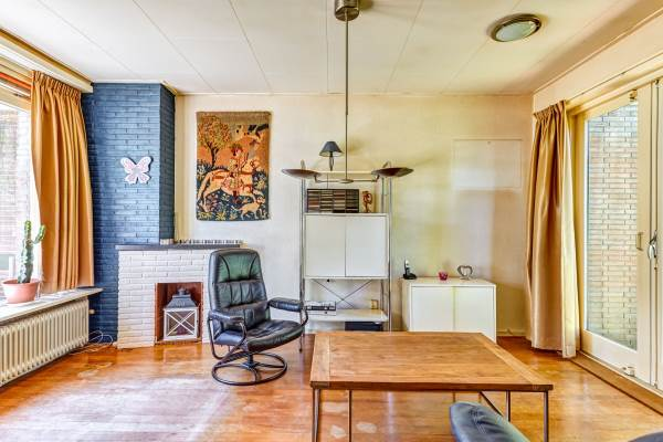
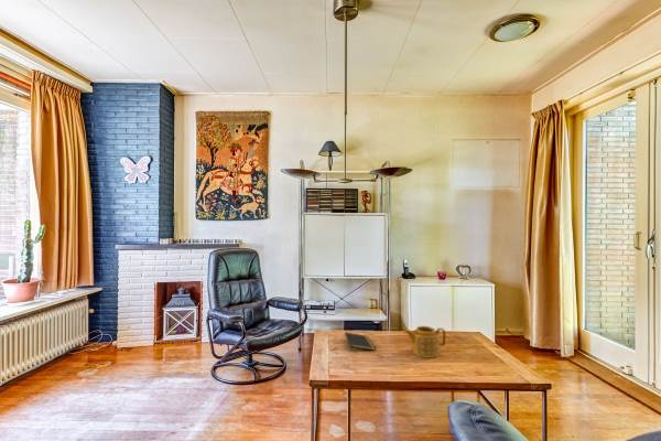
+ notepad (359, 341)
+ teapot (424, 341)
